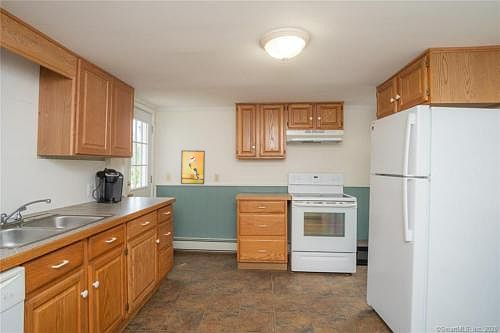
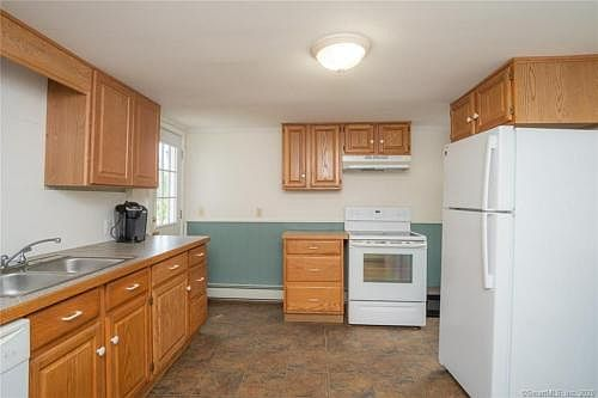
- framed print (192, 167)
